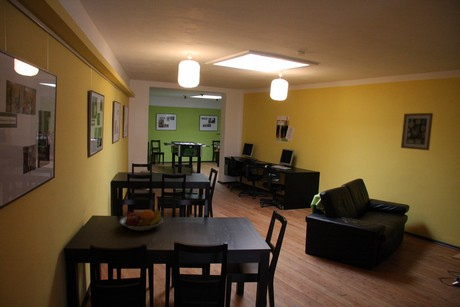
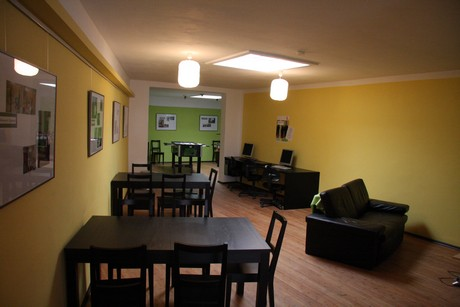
- fruit bowl (141, 218)
- wall art (416, 131)
